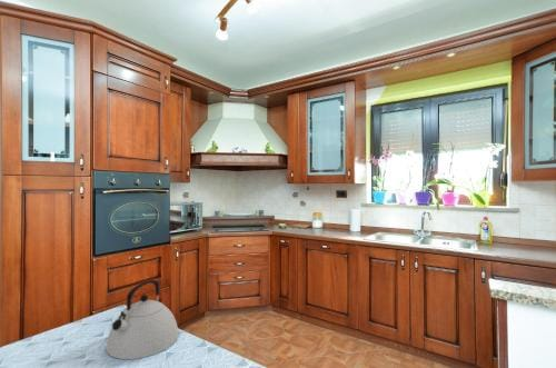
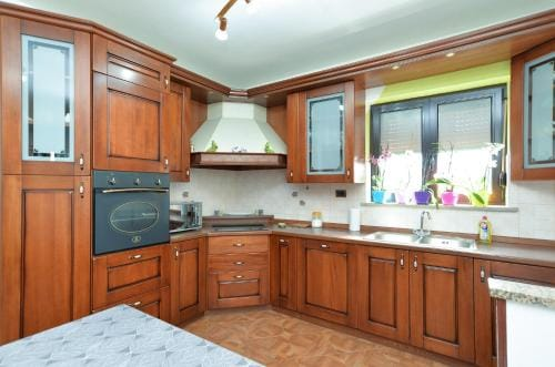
- kettle (142, 311)
